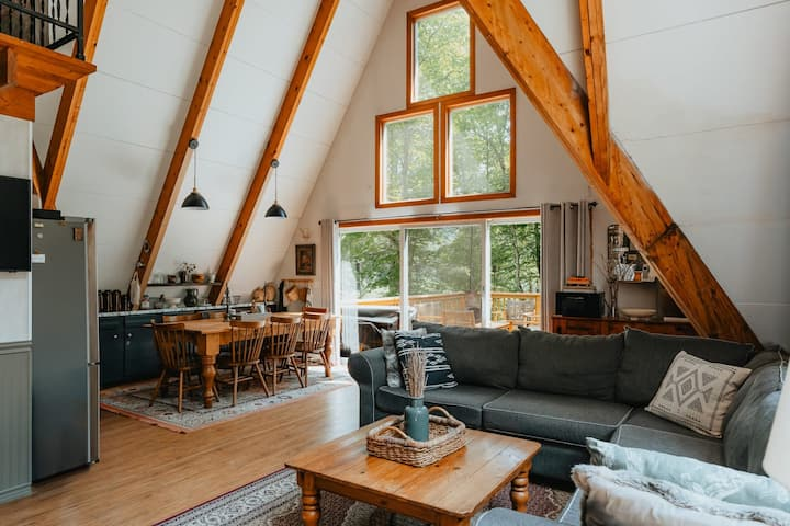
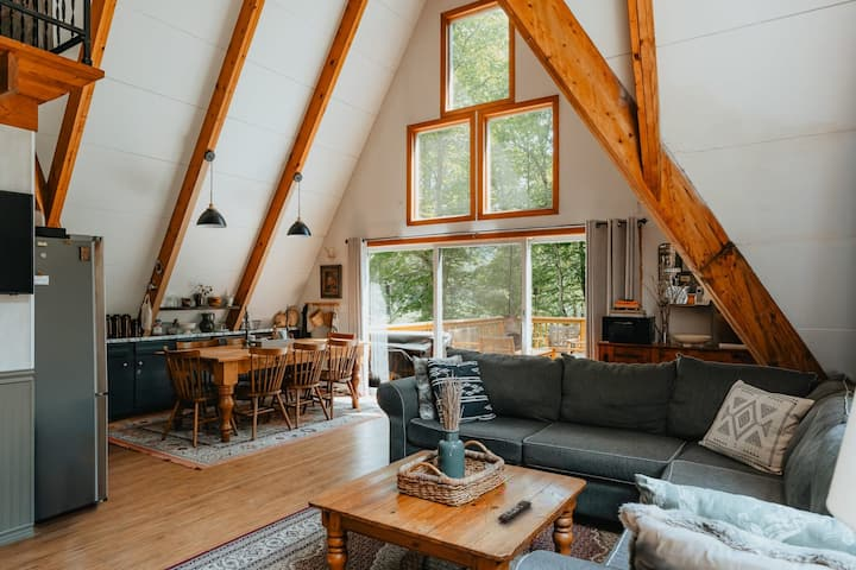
+ remote control (515, 511)
